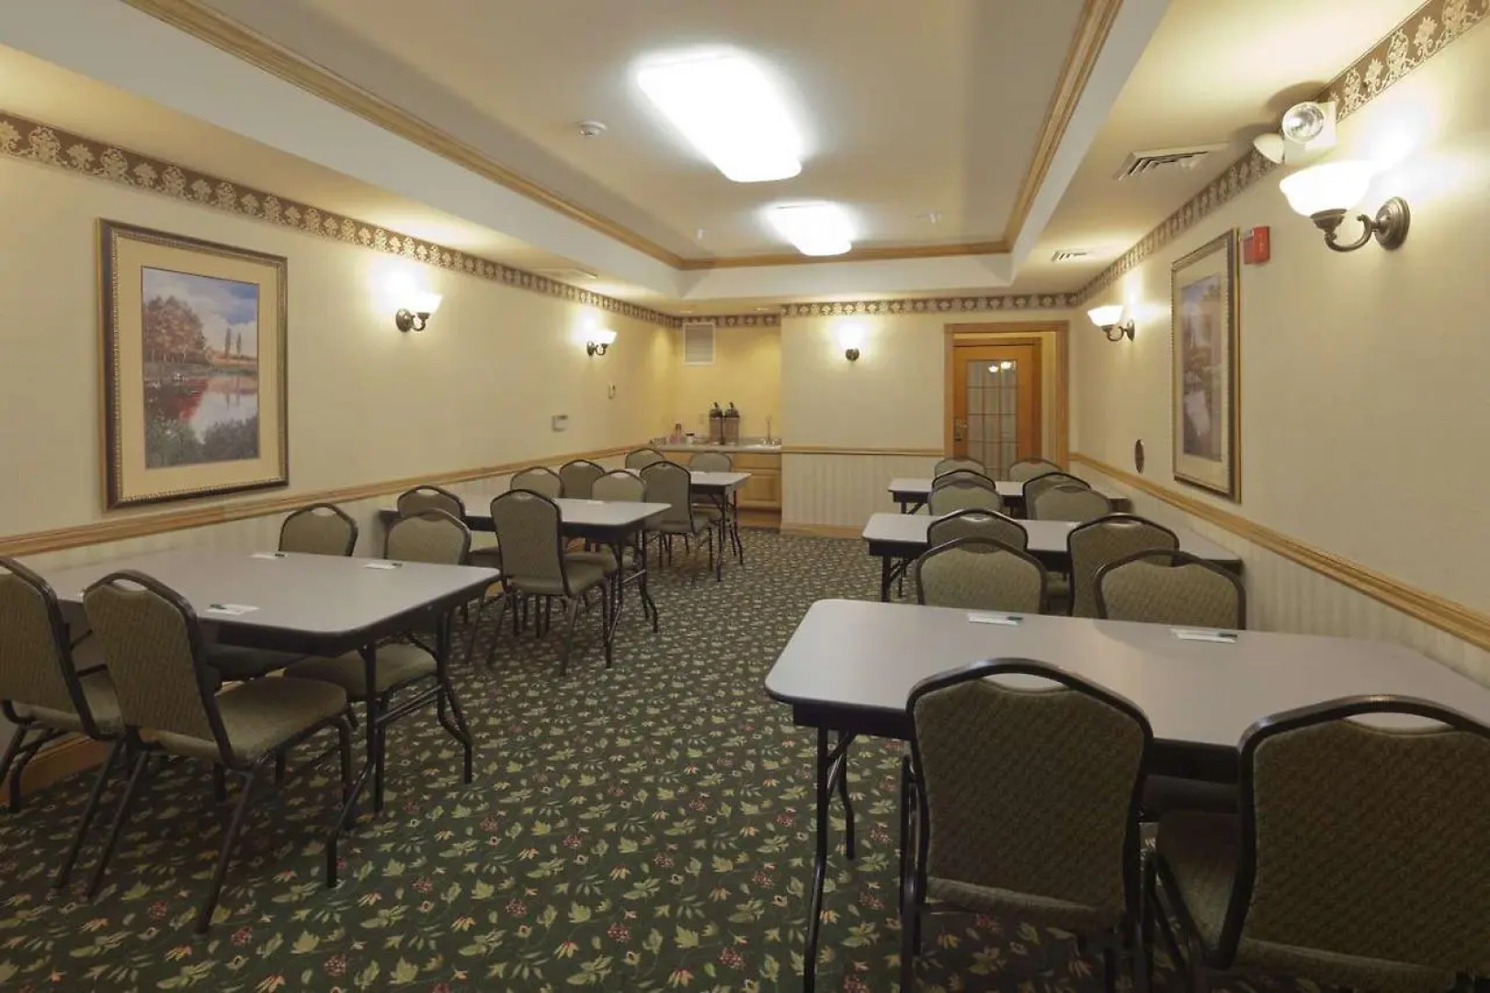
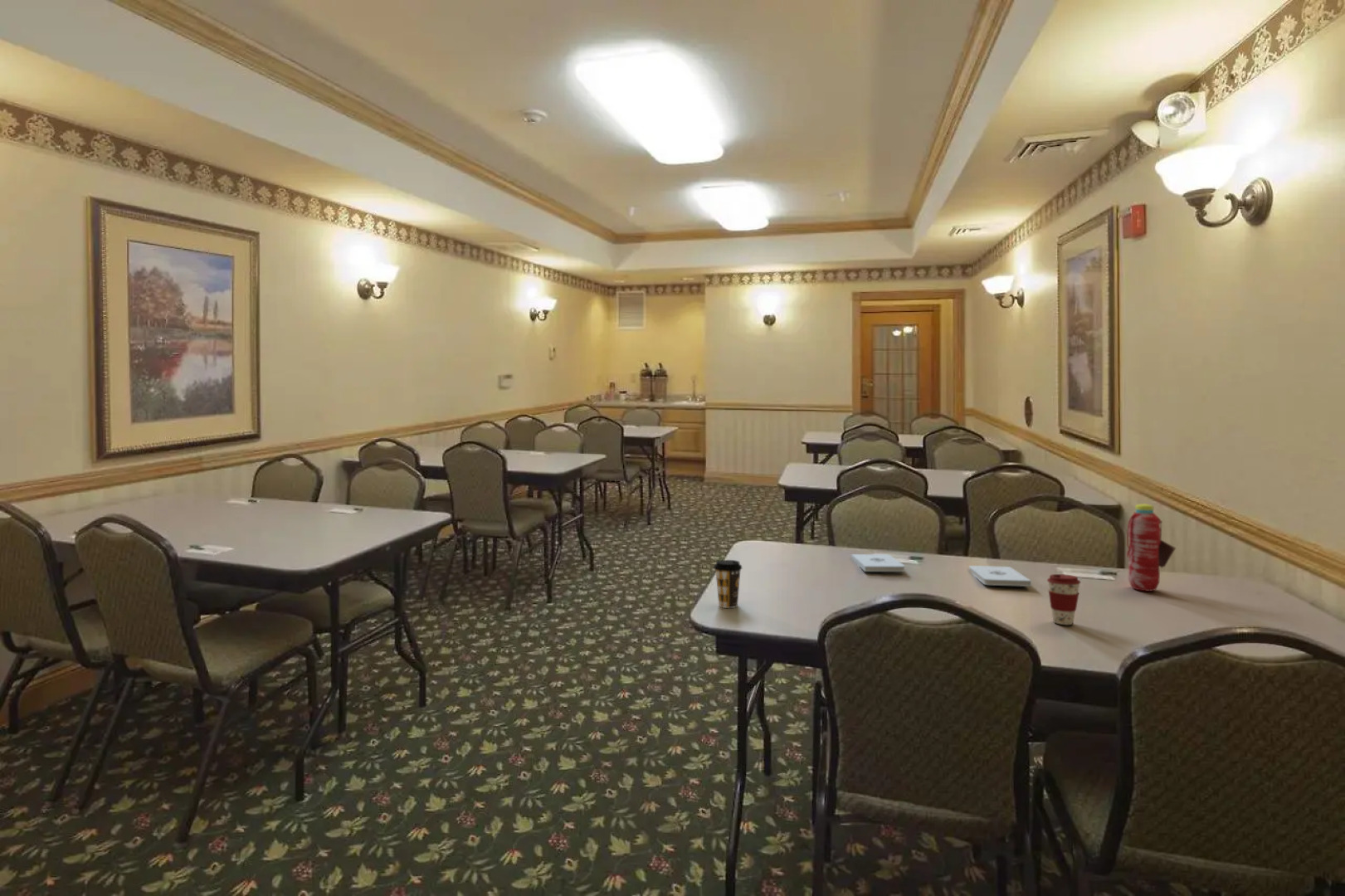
+ coffee cup (1063, 599)
+ coffee cup (728, 583)
+ water bottle (1149, 547)
+ notepad (997, 575)
+ notepad (877, 562)
